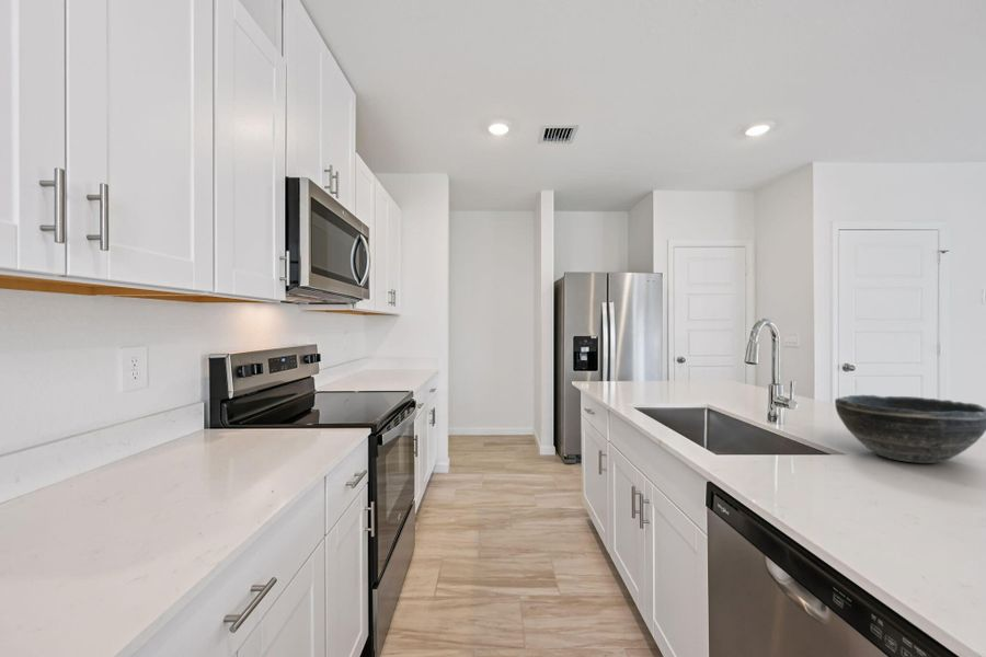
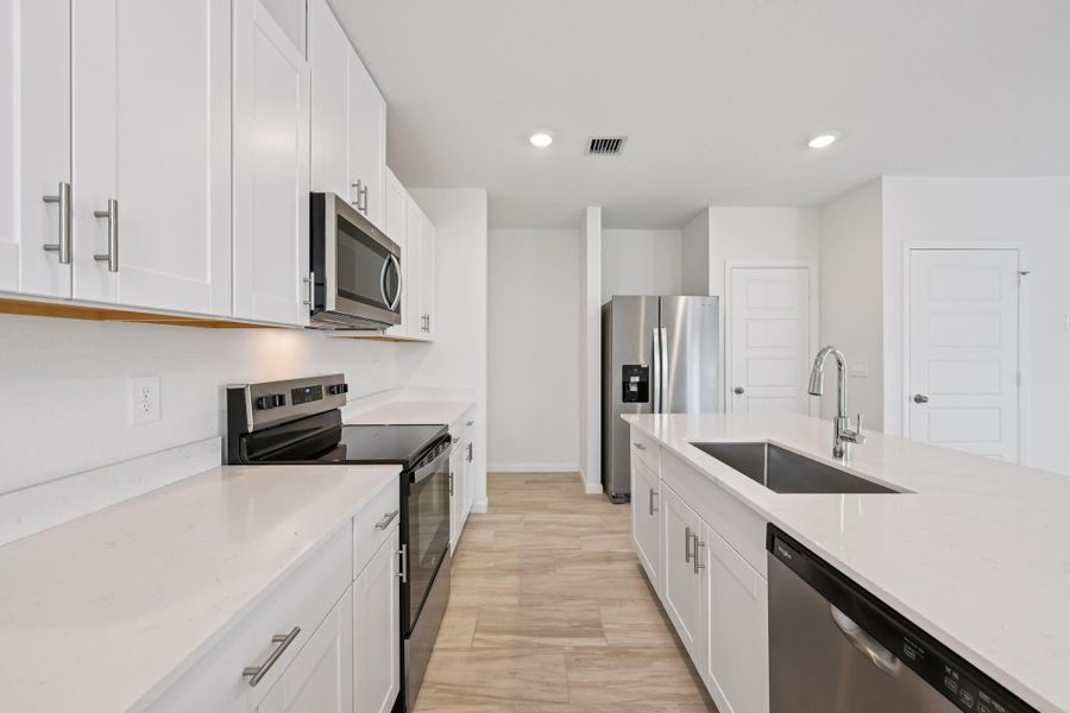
- bowl (906, 429)
